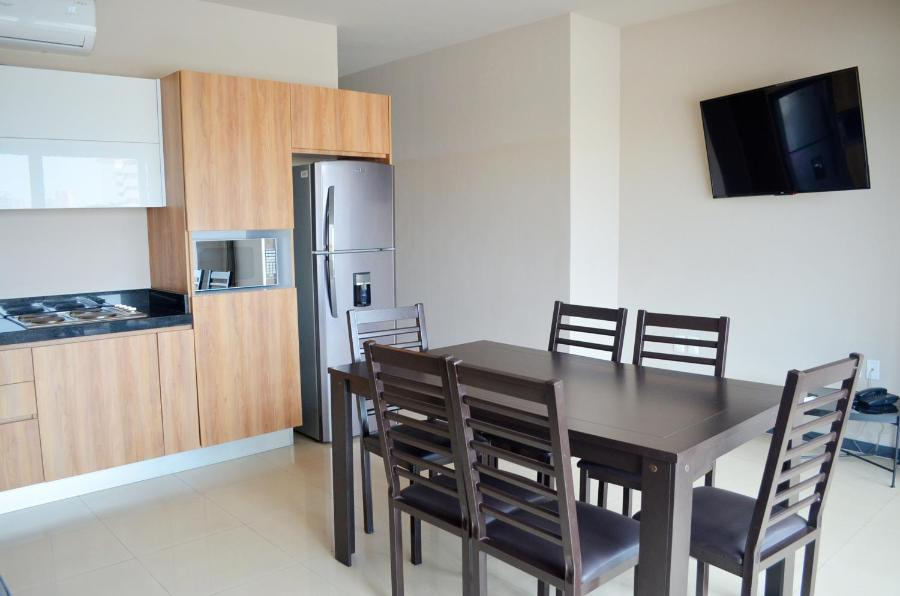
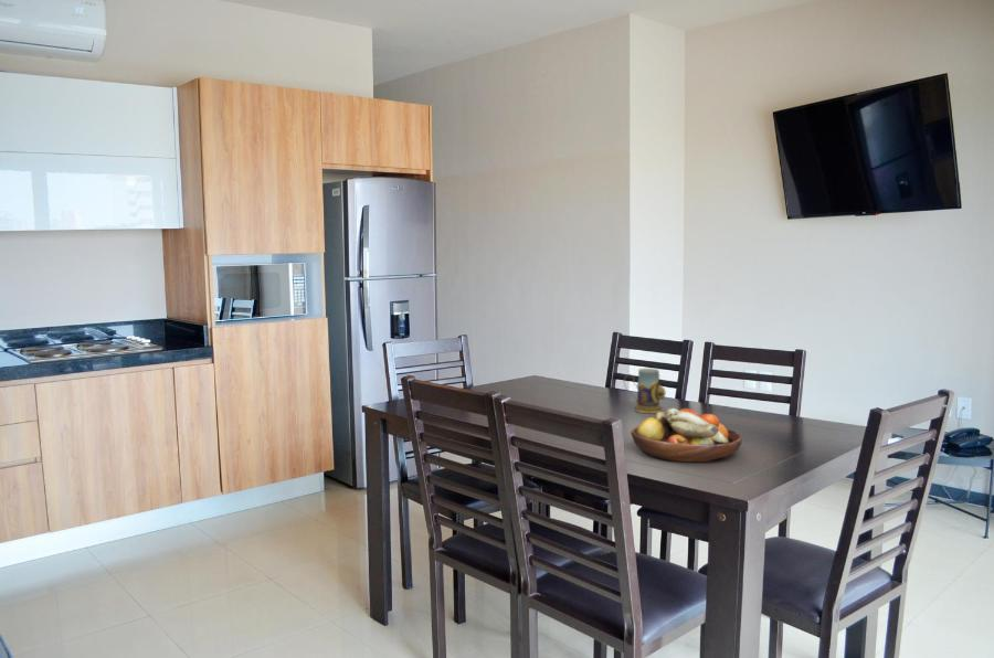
+ mug (644, 390)
+ fruit bowl (686, 428)
